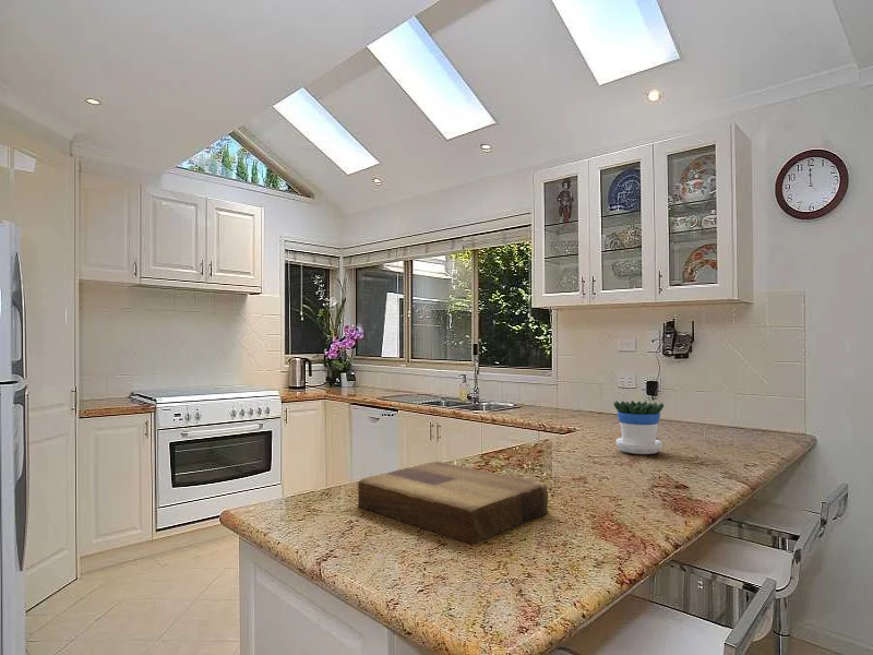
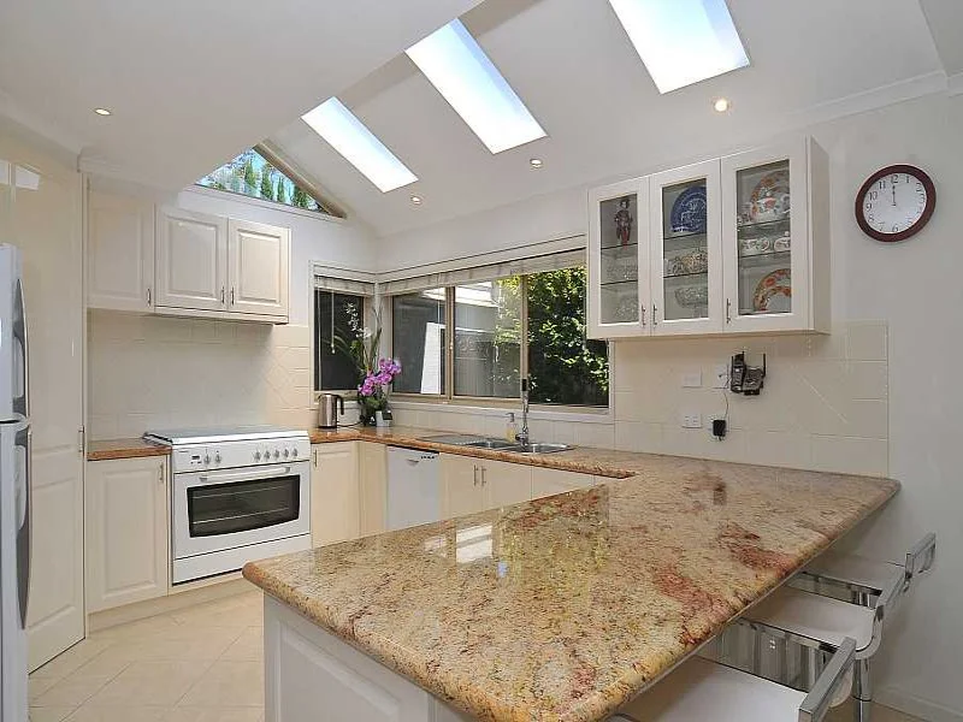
- cutting board (451, 495)
- flowerpot (638, 427)
